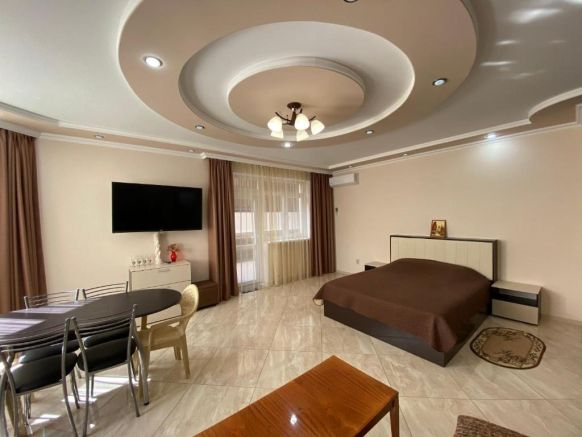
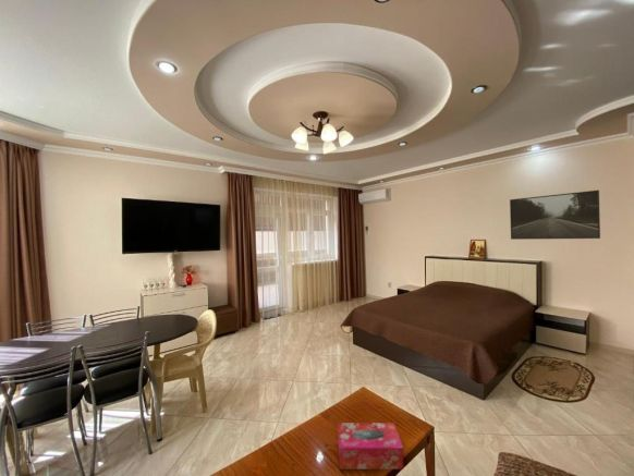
+ tissue box (368, 444)
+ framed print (550, 217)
